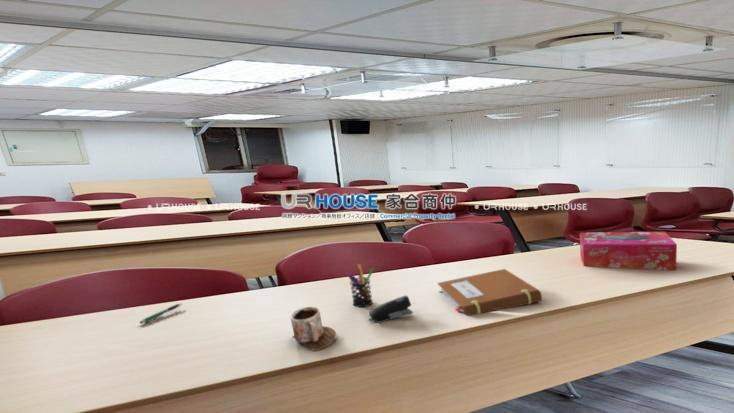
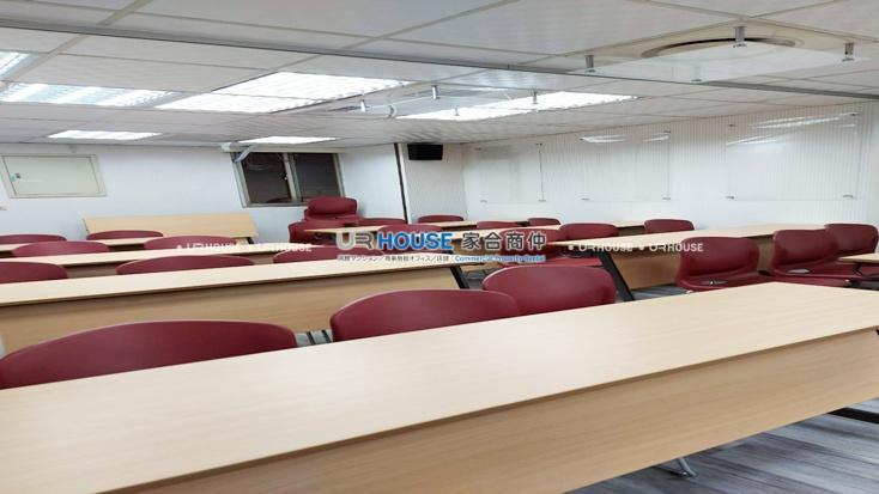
- mug (310, 326)
- pen holder (362, 284)
- tissue box (624, 250)
- notebook (485, 292)
- pen (161, 312)
- stapler (389, 309)
